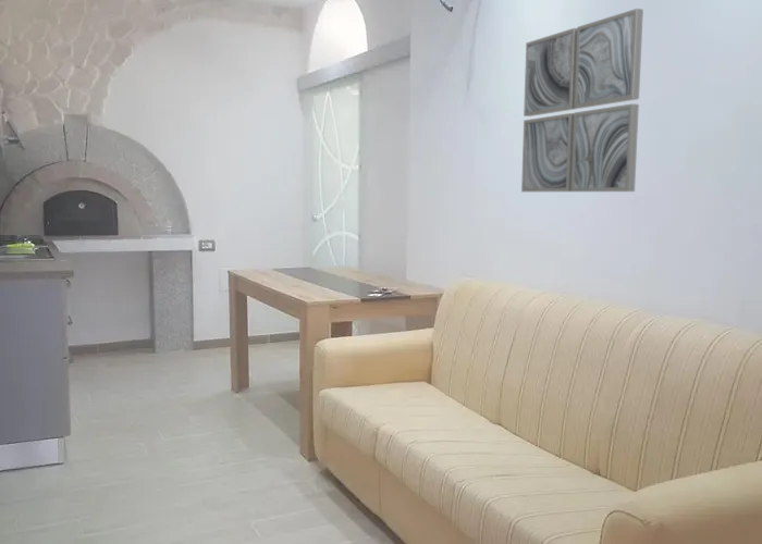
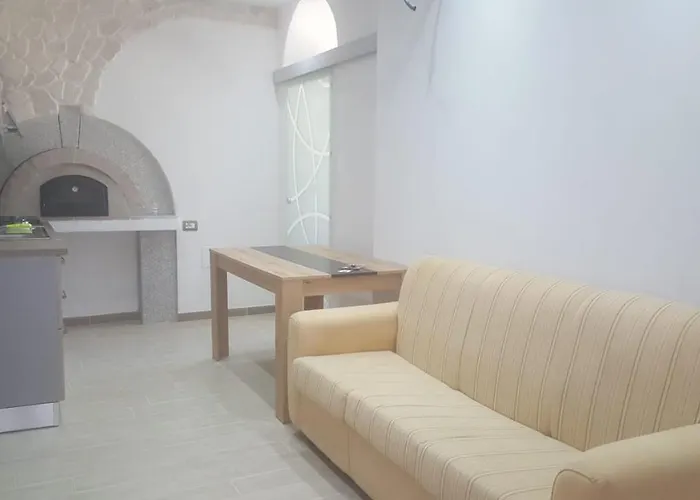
- wall art (575, 112)
